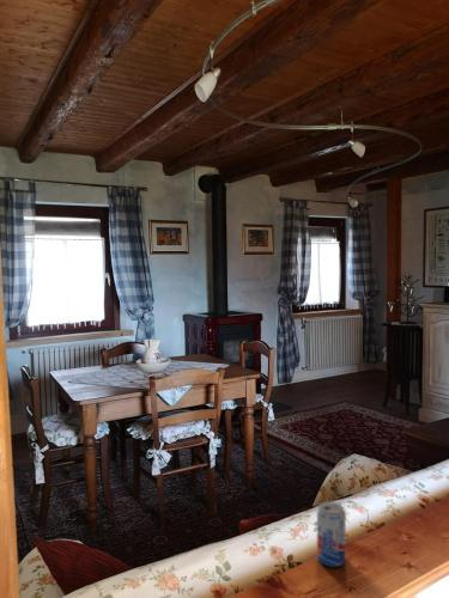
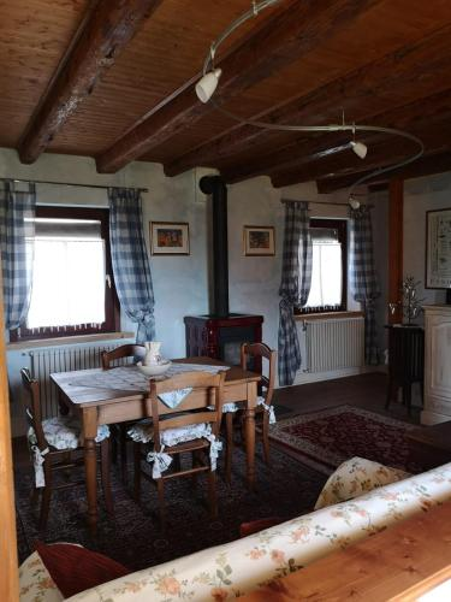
- beverage can (330, 532)
